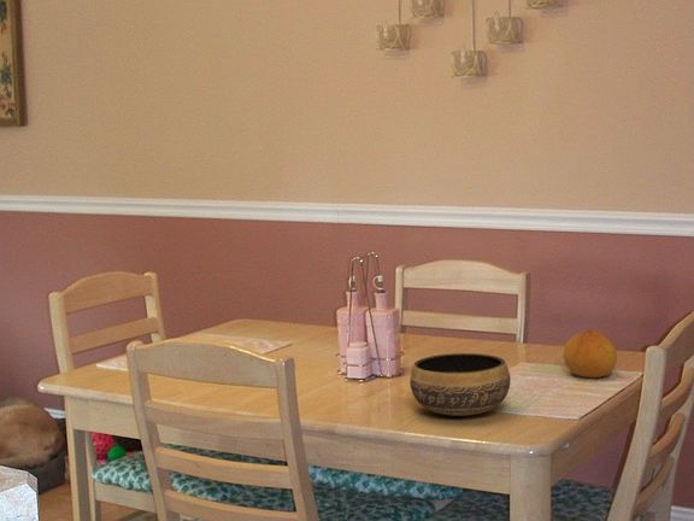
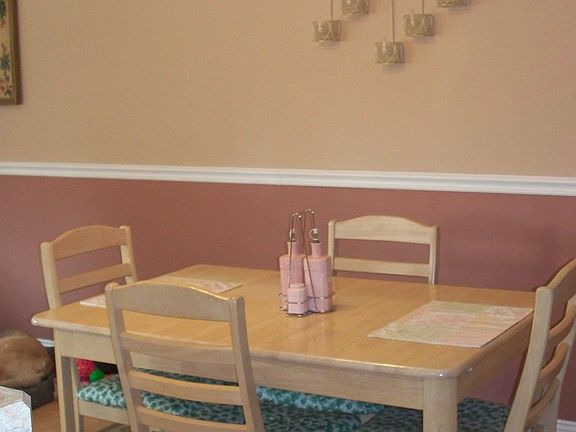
- fruit (590, 352)
- bowl (459, 386)
